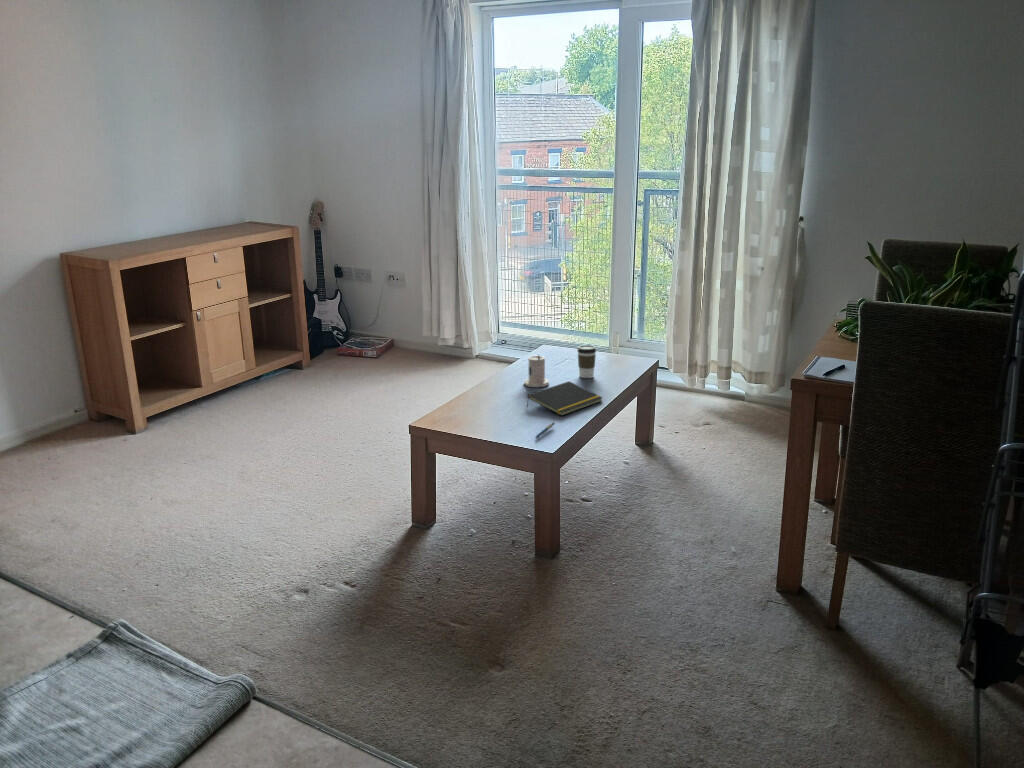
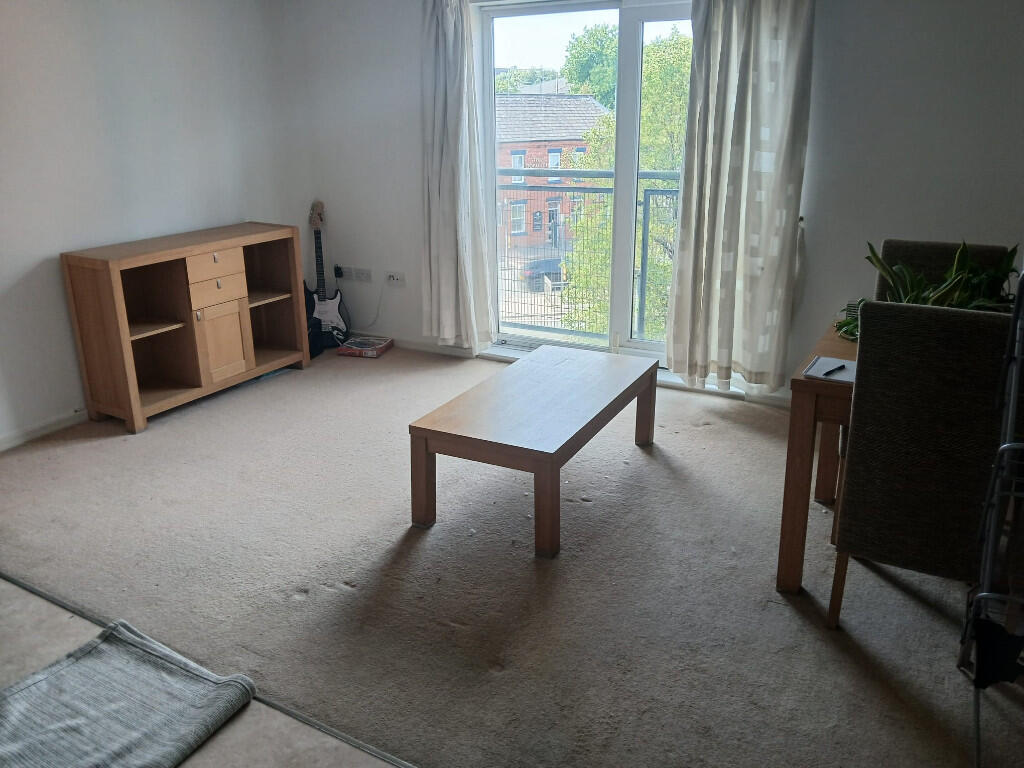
- candle (536, 368)
- pen (544, 430)
- notepad (565, 397)
- coffee cup (586, 361)
